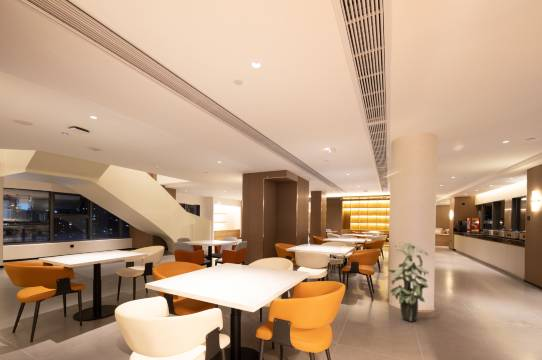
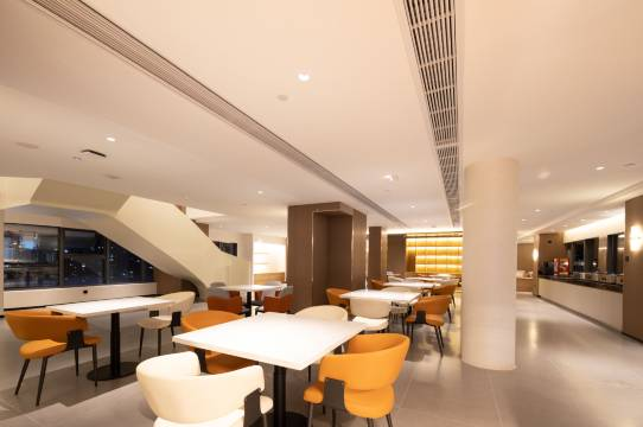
- indoor plant (407, 280)
